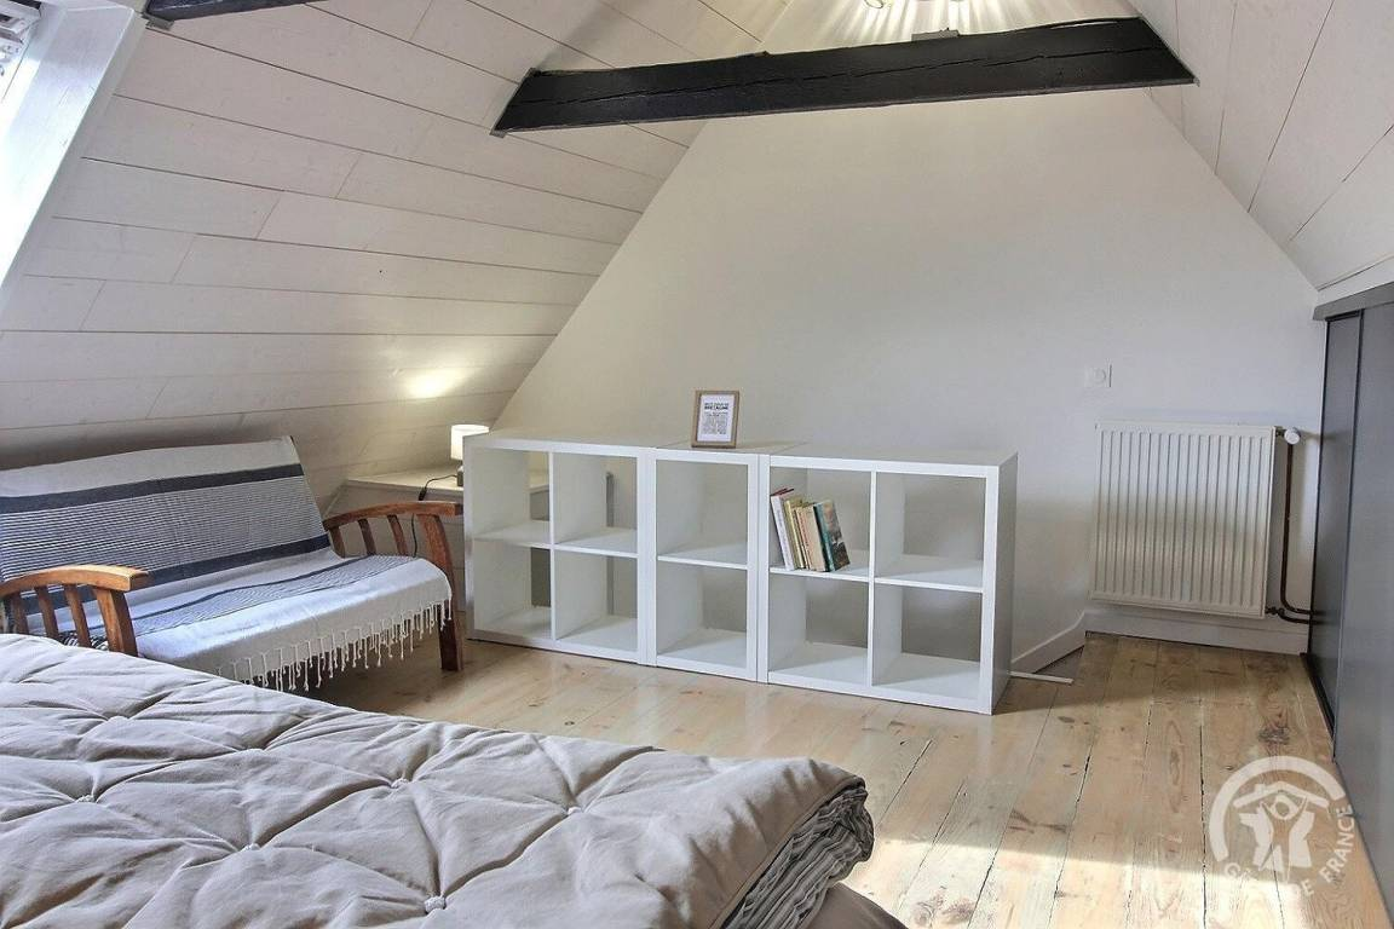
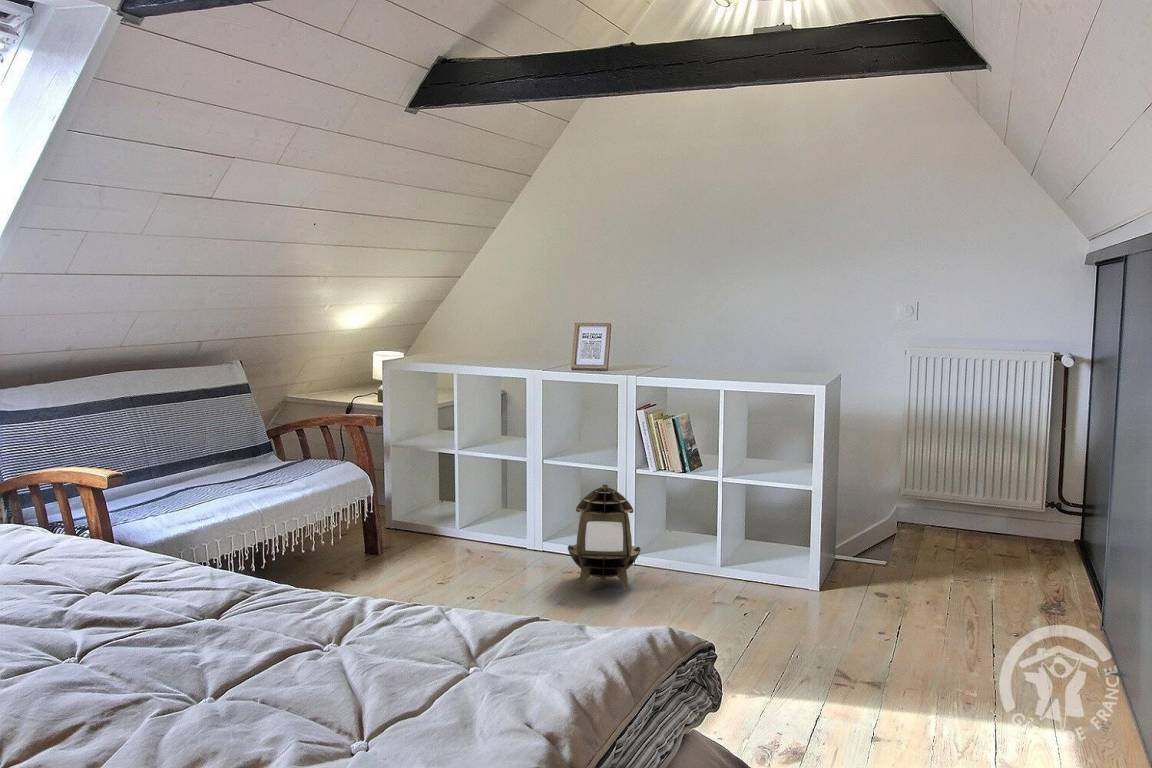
+ lantern (604, 534)
